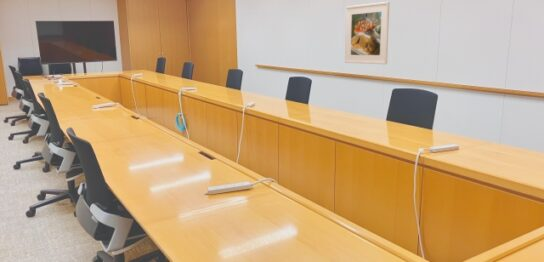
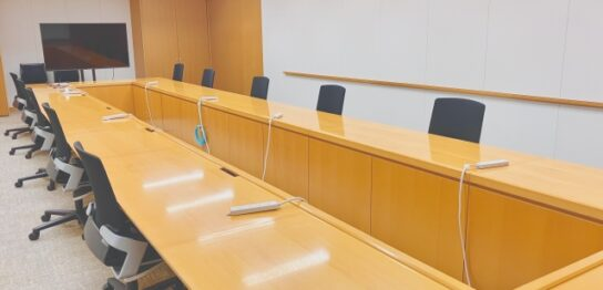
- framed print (365, 34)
